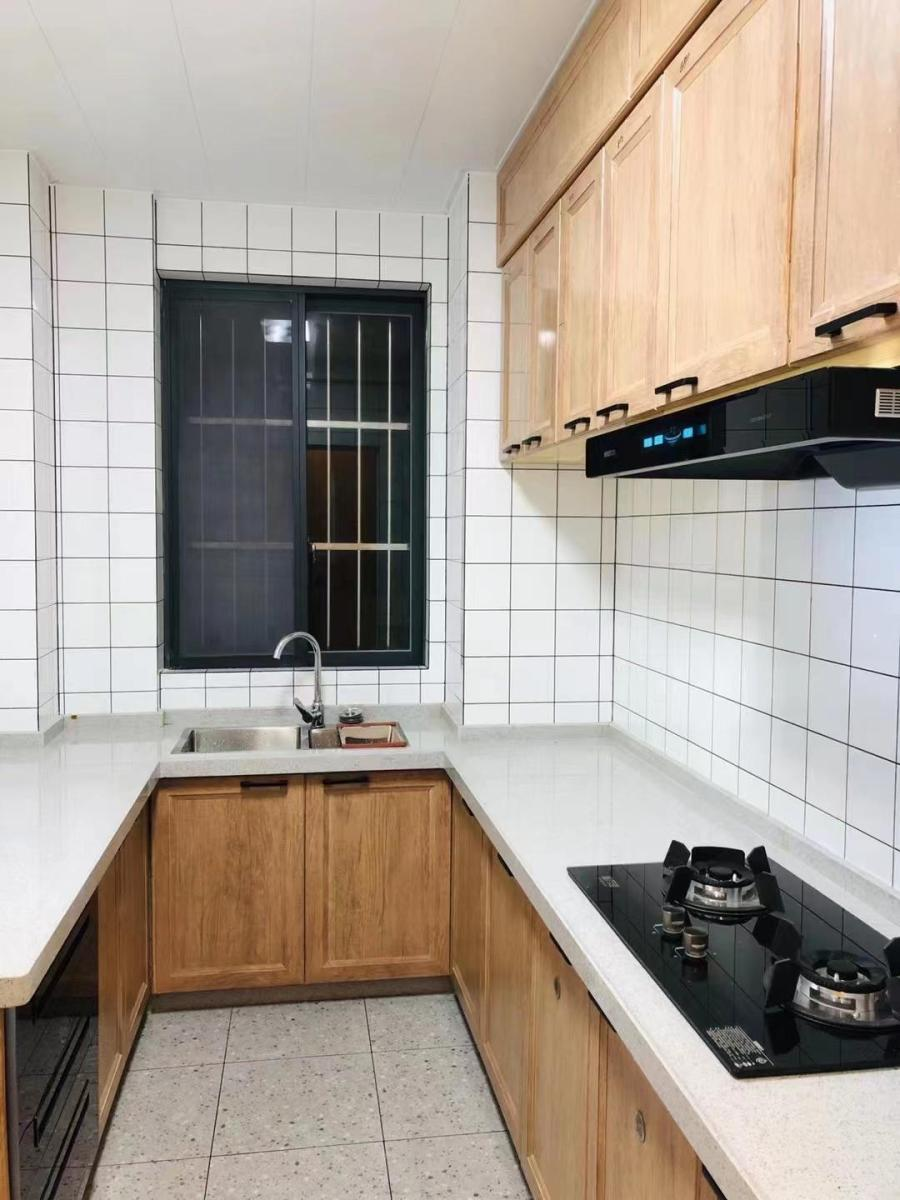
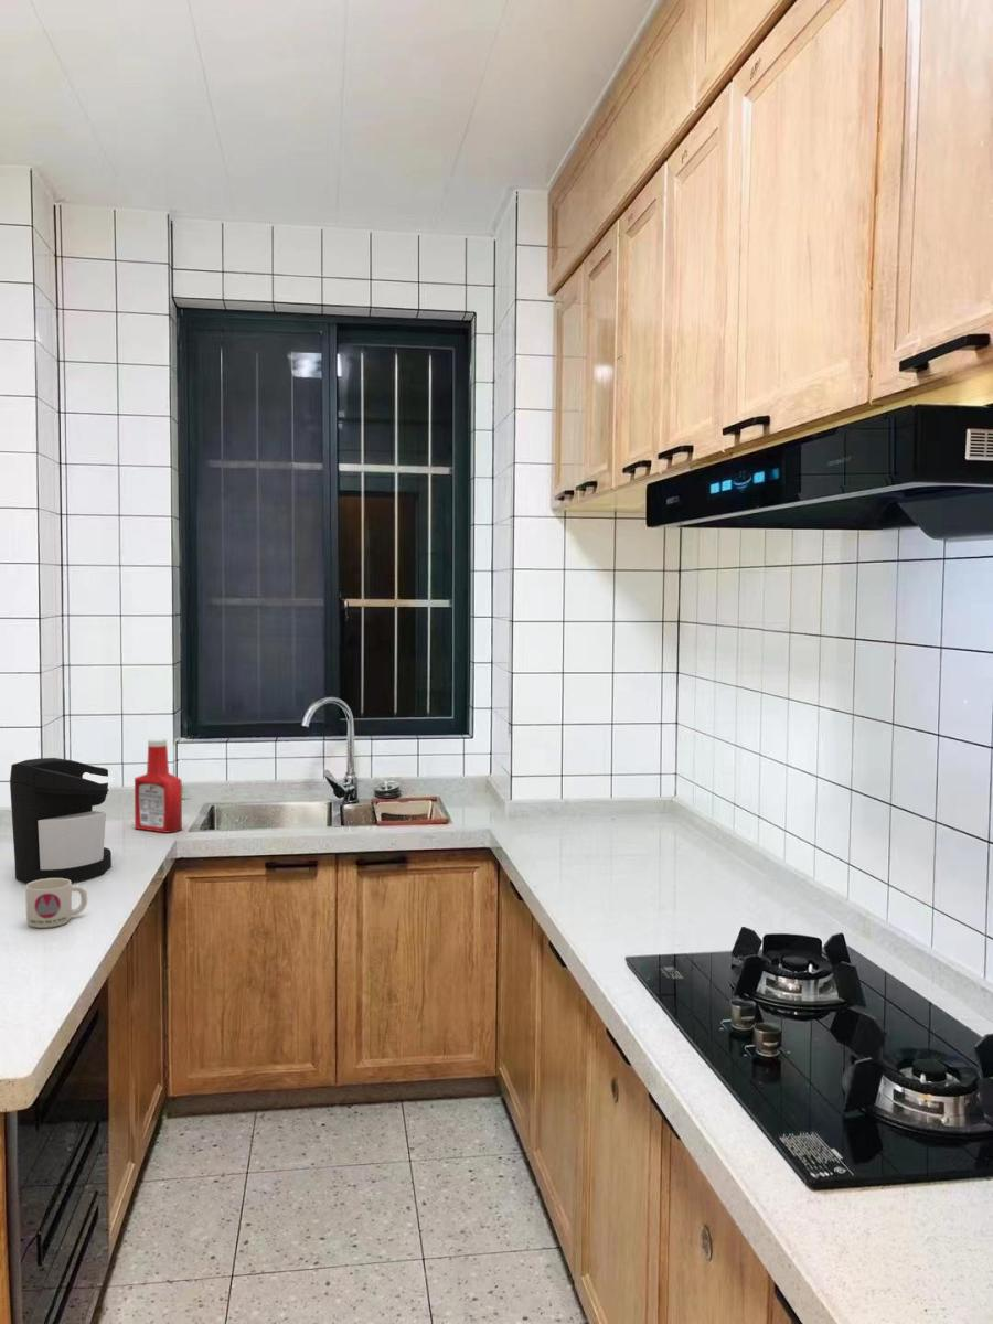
+ coffee maker (66, 813)
+ soap bottle (158, 783)
+ mug (57, 900)
